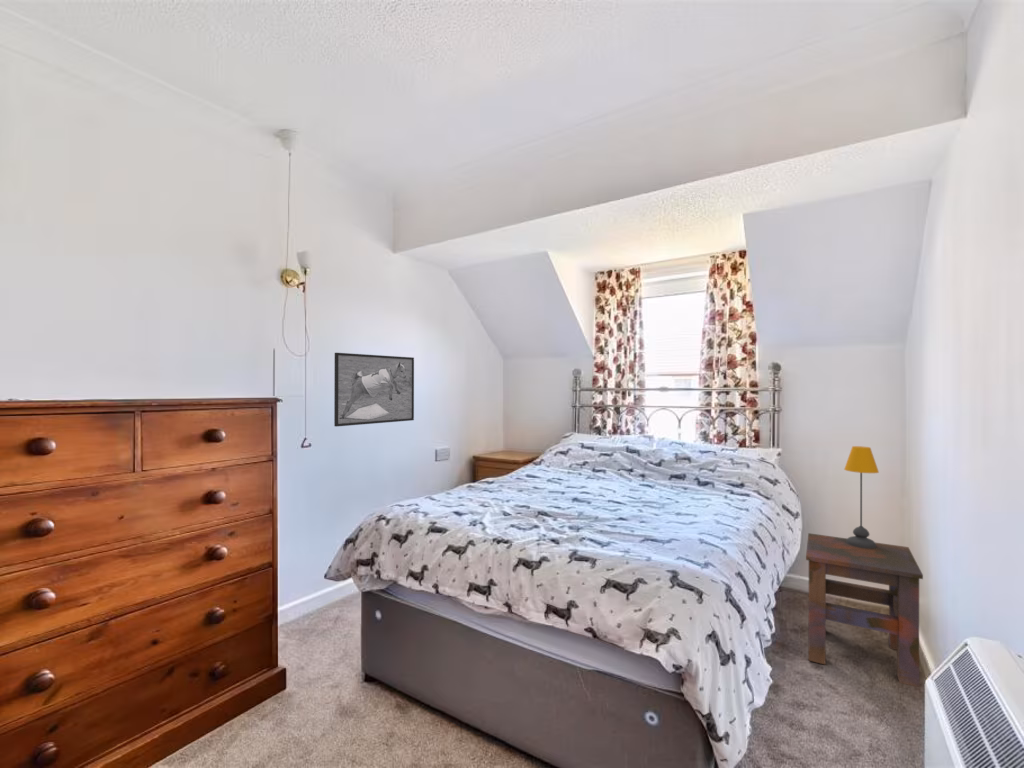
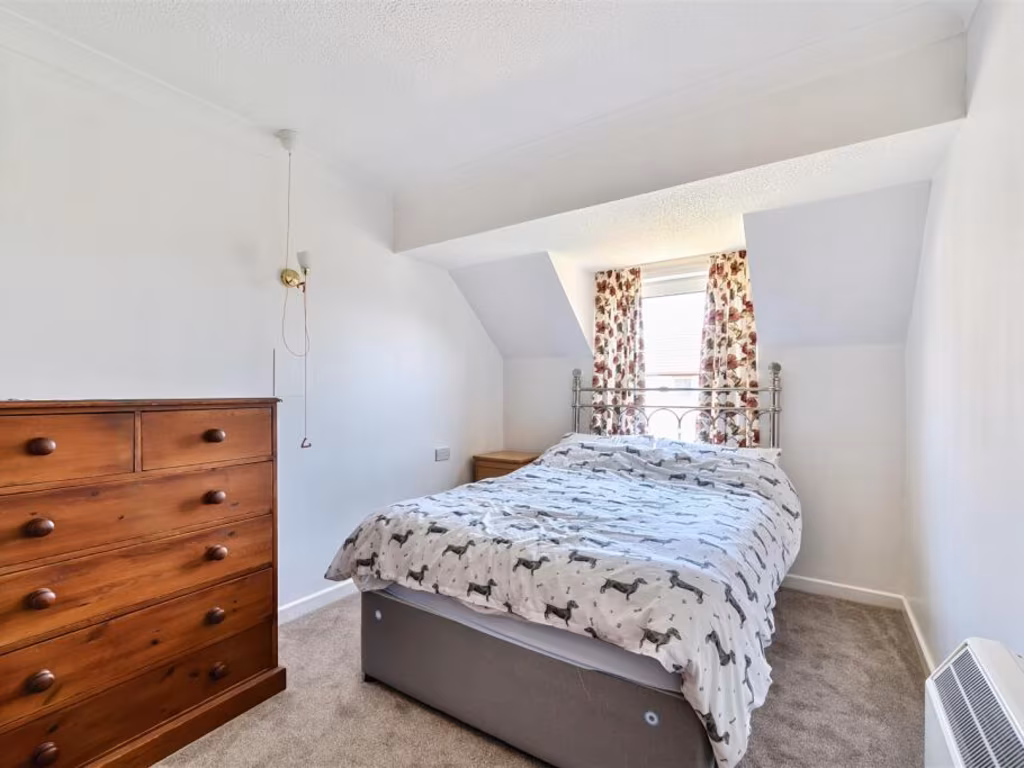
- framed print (377, 389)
- side table (858, 599)
- table lamp (861, 495)
